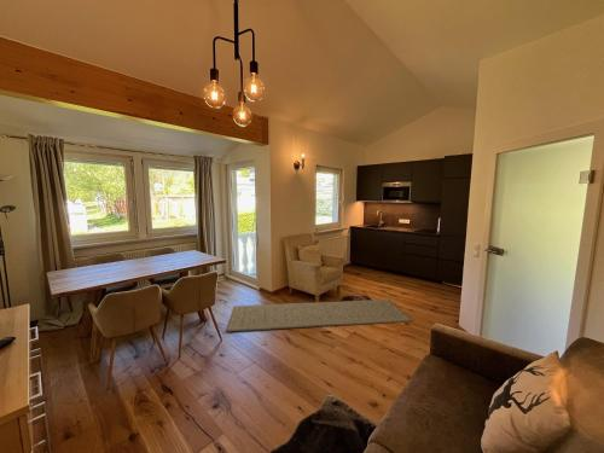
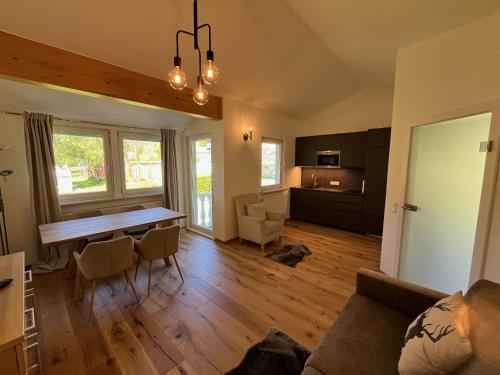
- rug (318, 313)
